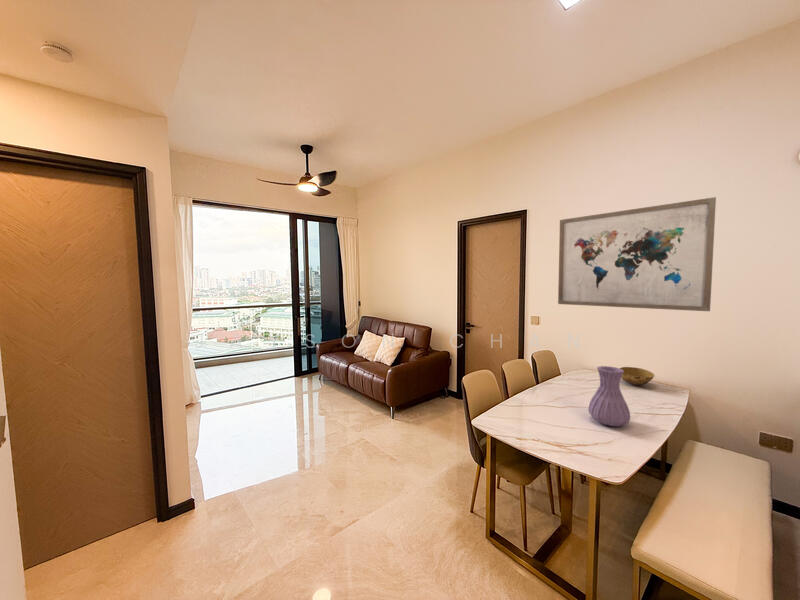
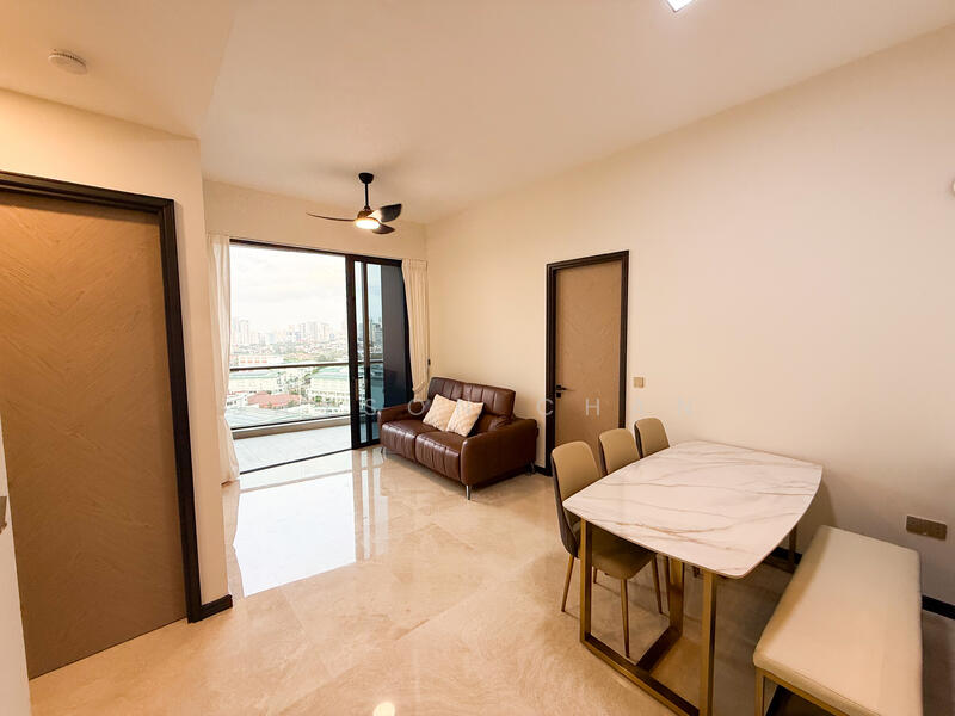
- bowl (635, 377)
- vase (609, 395)
- wall art (624, 259)
